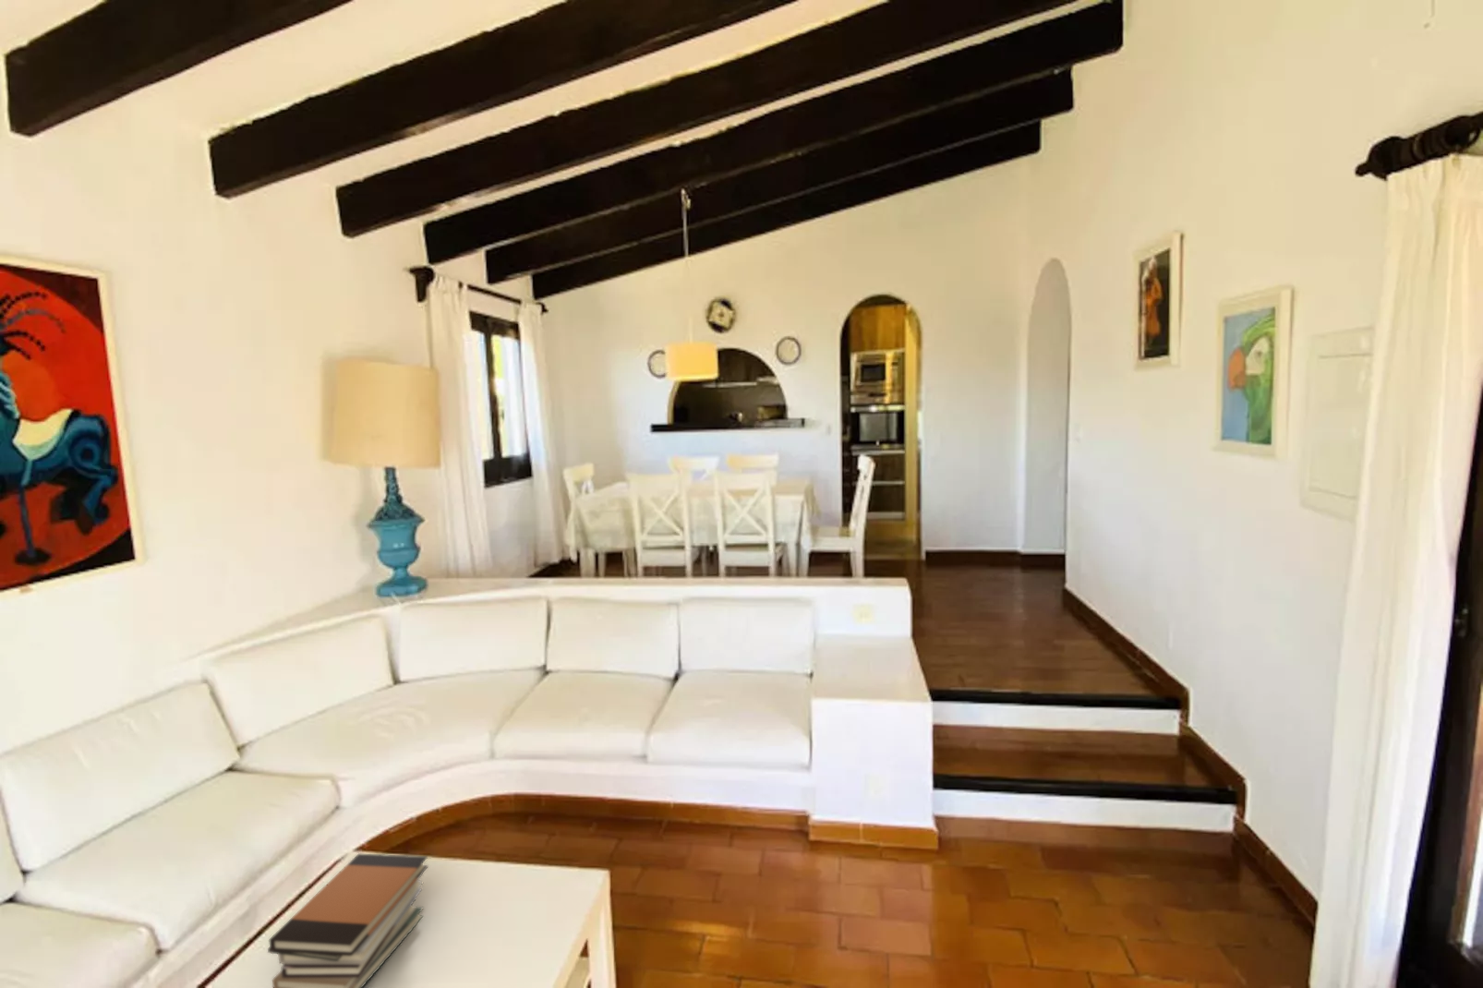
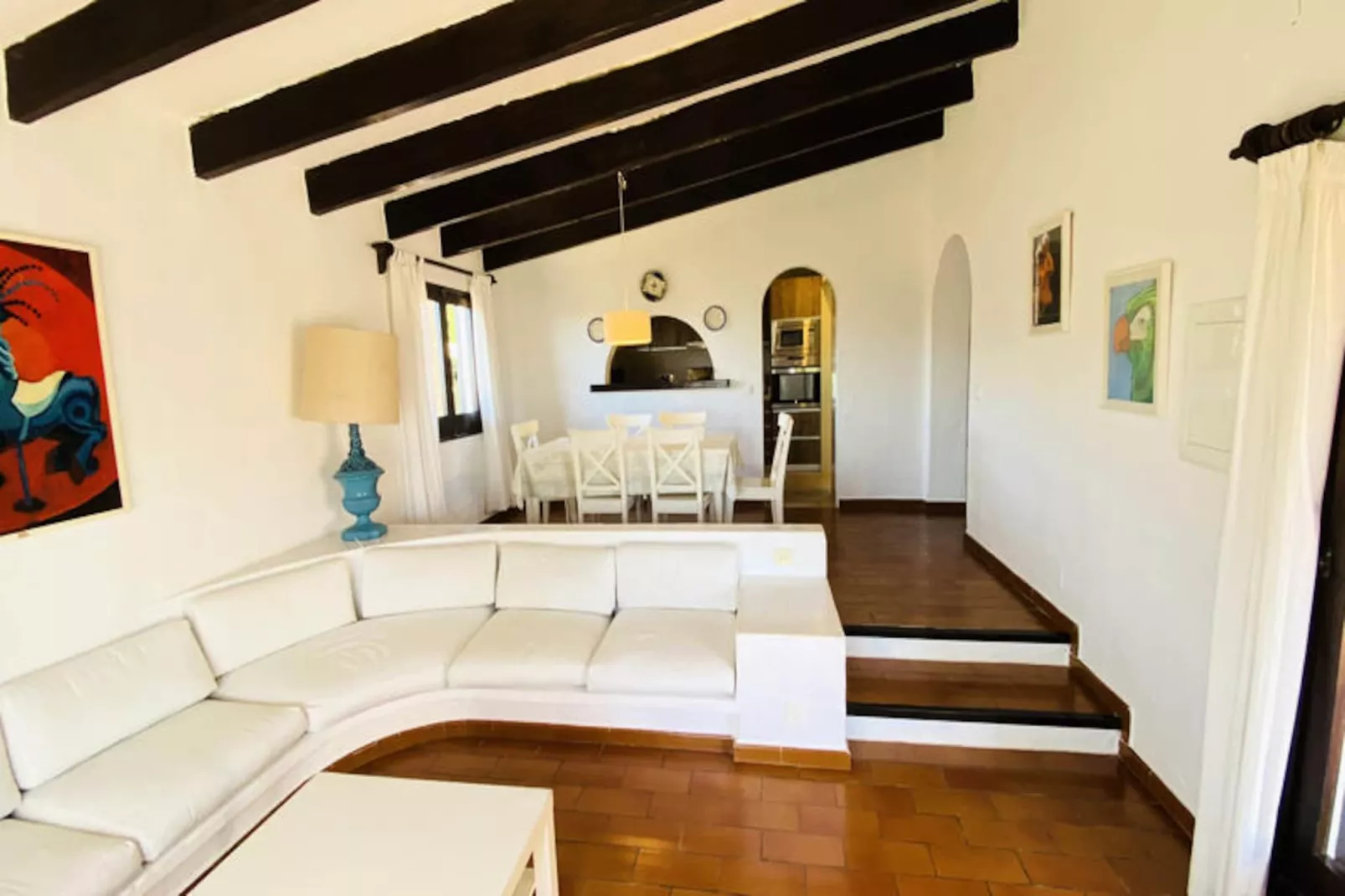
- book stack (355, 923)
